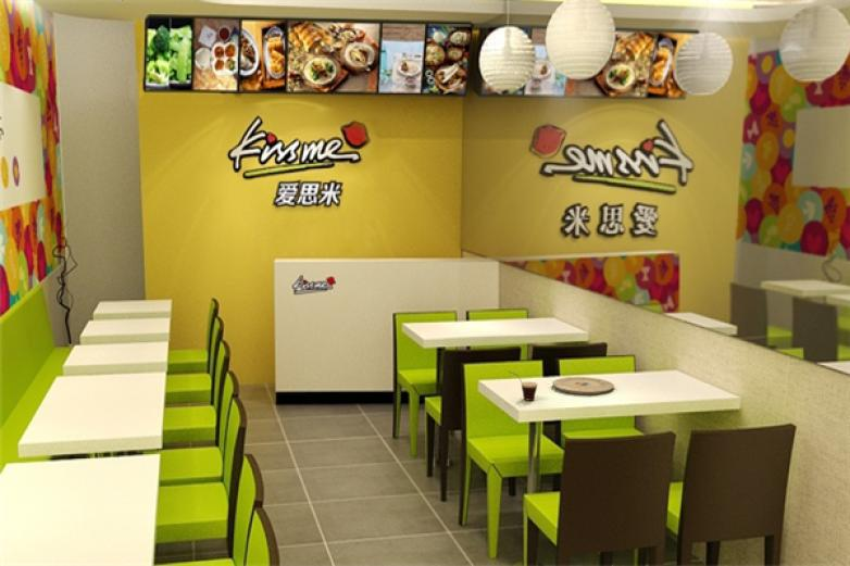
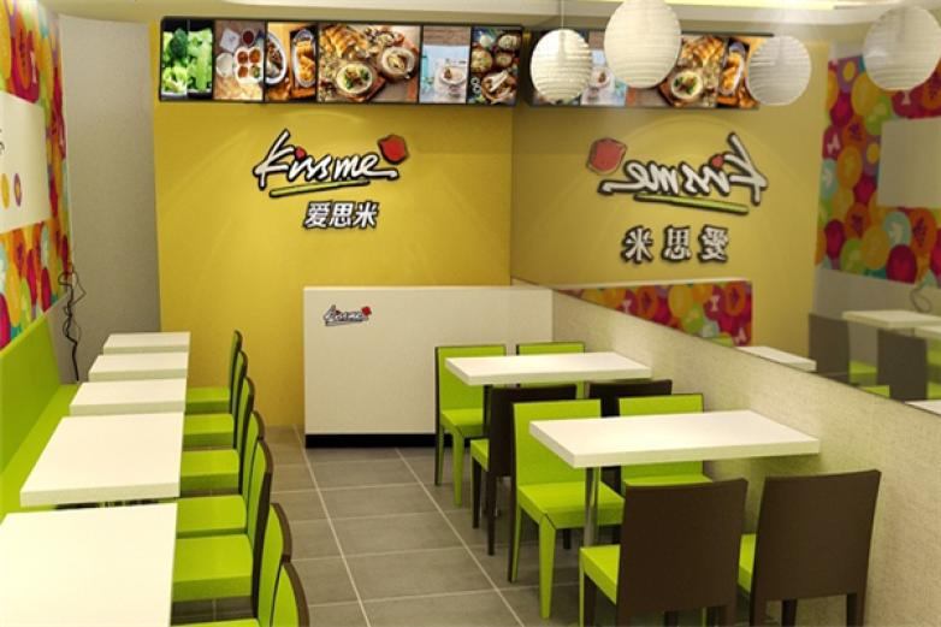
- plate (583, 386)
- cup (522, 386)
